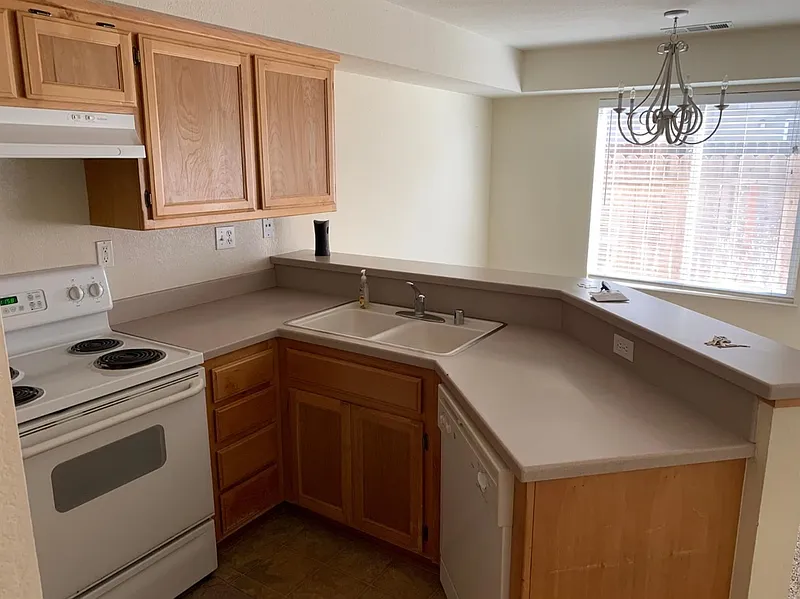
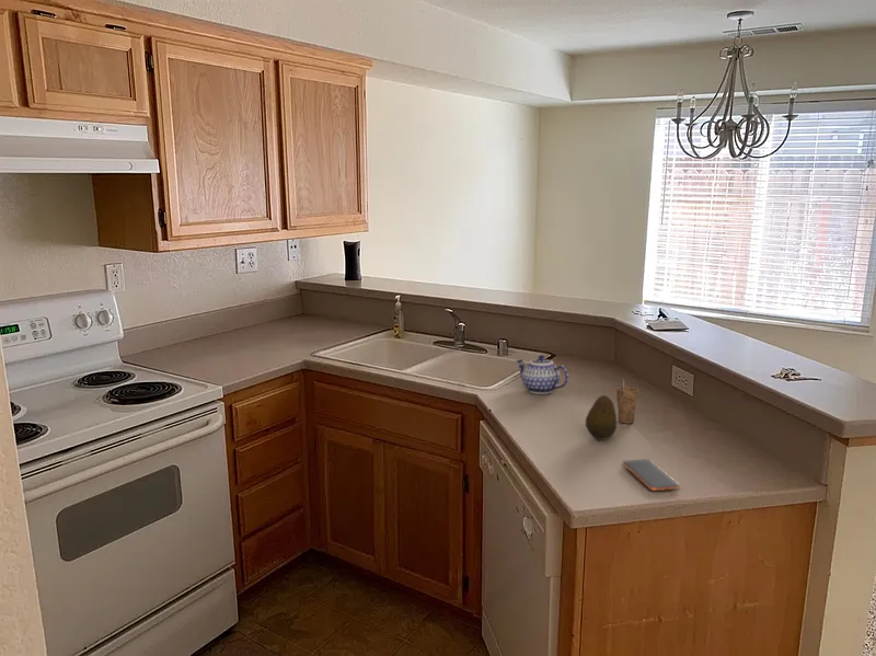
+ cup (626, 401)
+ fruit (601, 417)
+ teapot (541, 372)
+ smartphone (649, 474)
